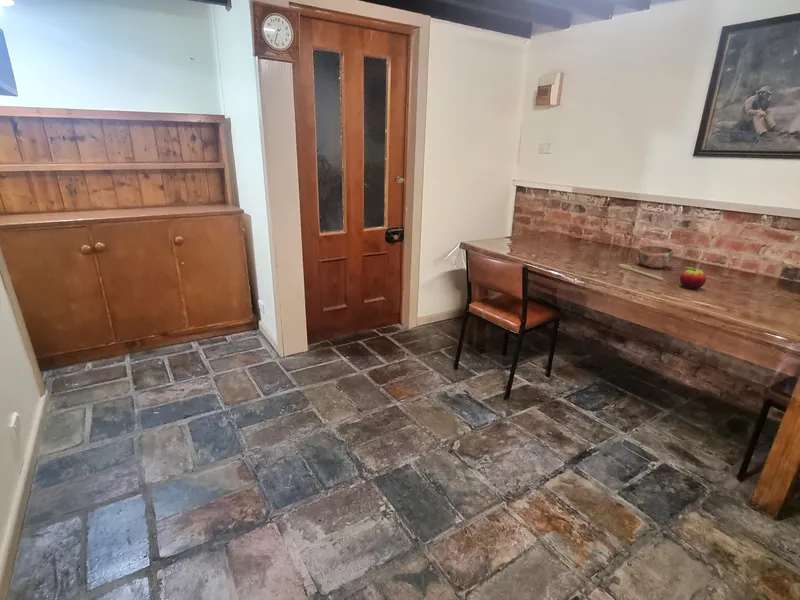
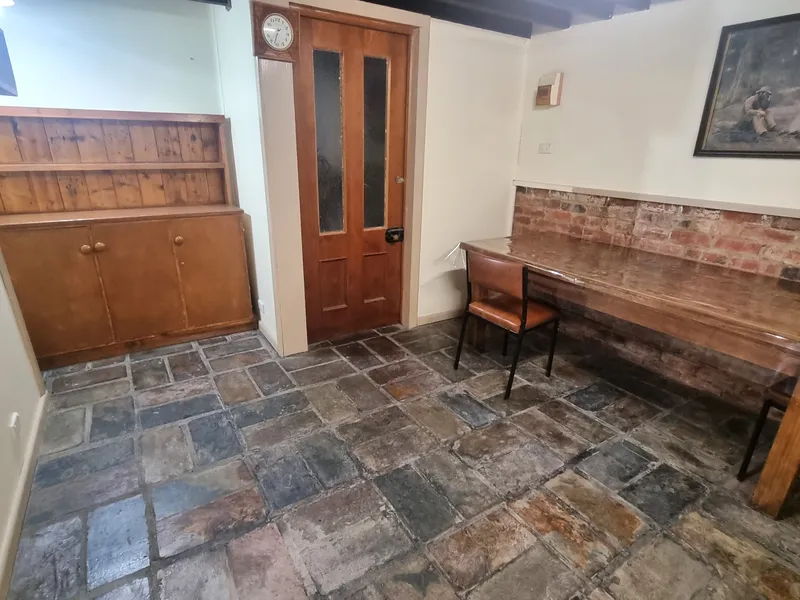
- fruit (692, 277)
- bowl (654, 257)
- spoon (639, 271)
